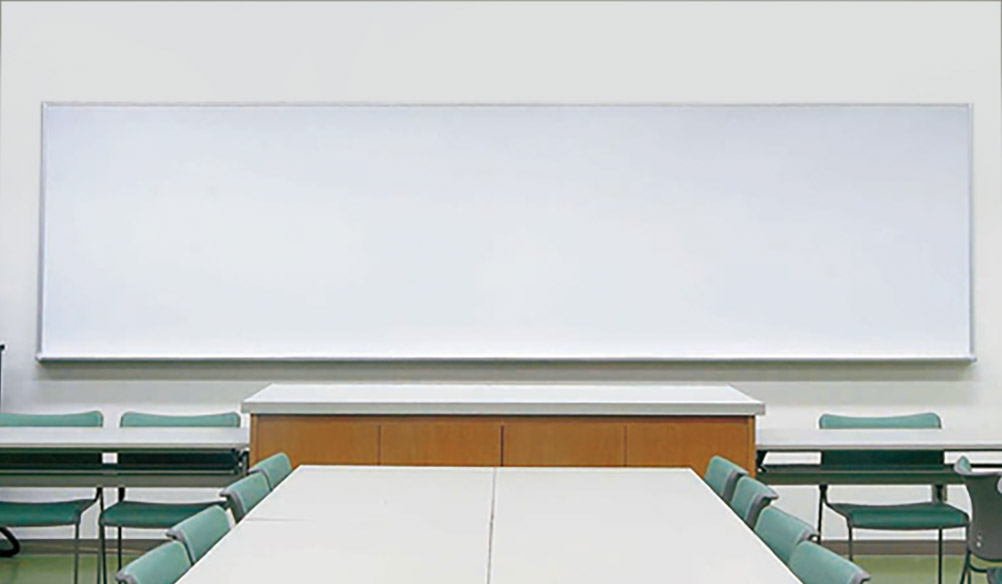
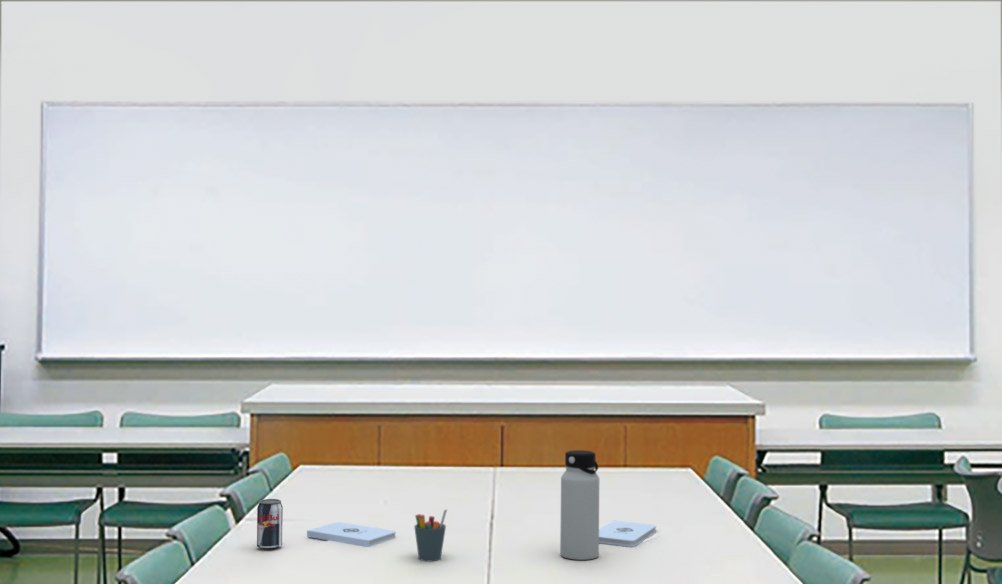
+ beverage can (269, 524)
+ notepad (352, 533)
+ pen holder (429, 533)
+ water bottle (579, 503)
+ notepad (623, 533)
